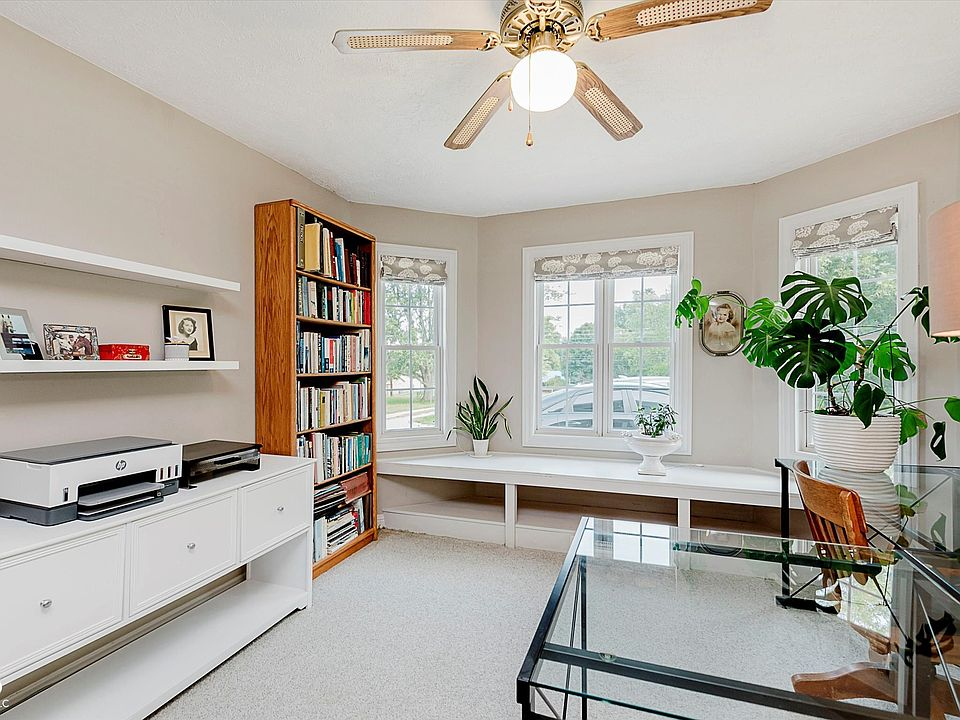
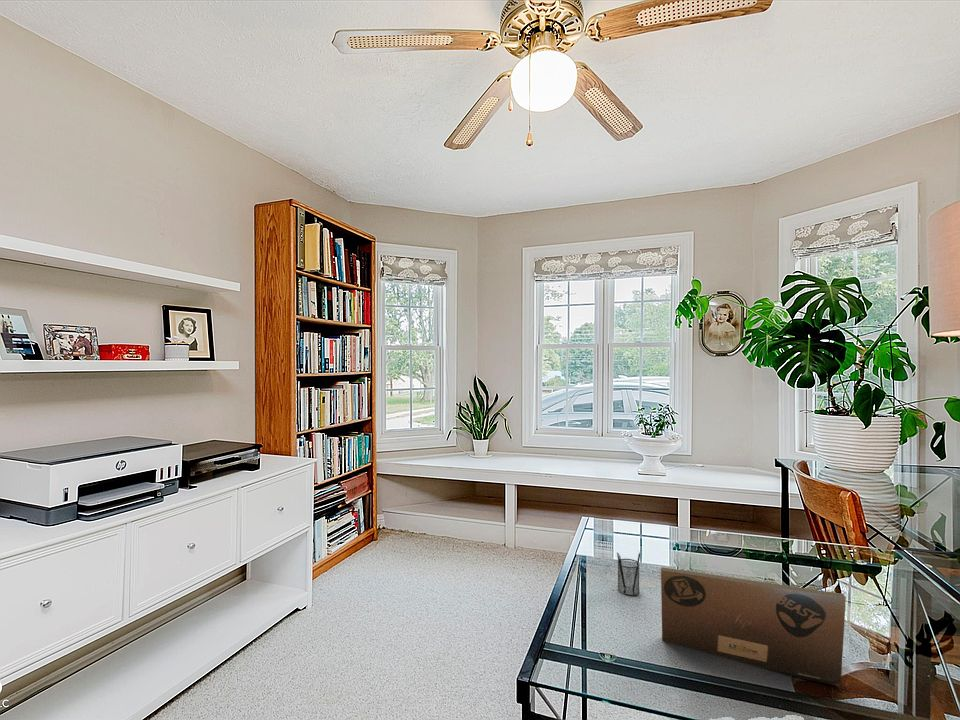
+ laptop (742, 601)
+ pencil holder (628, 570)
